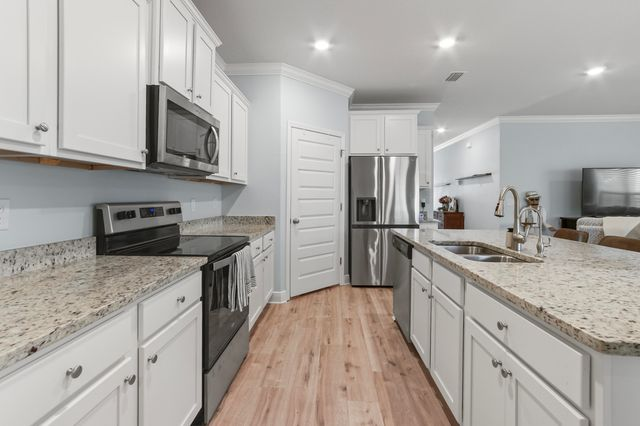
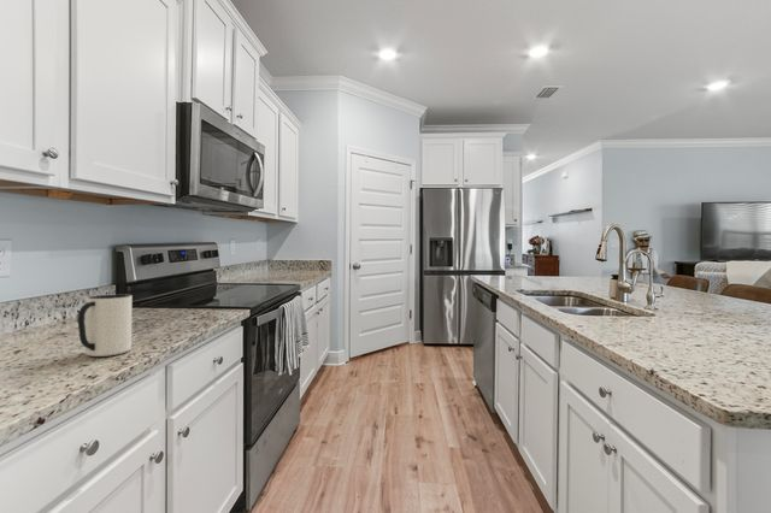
+ pitcher (105, 325)
